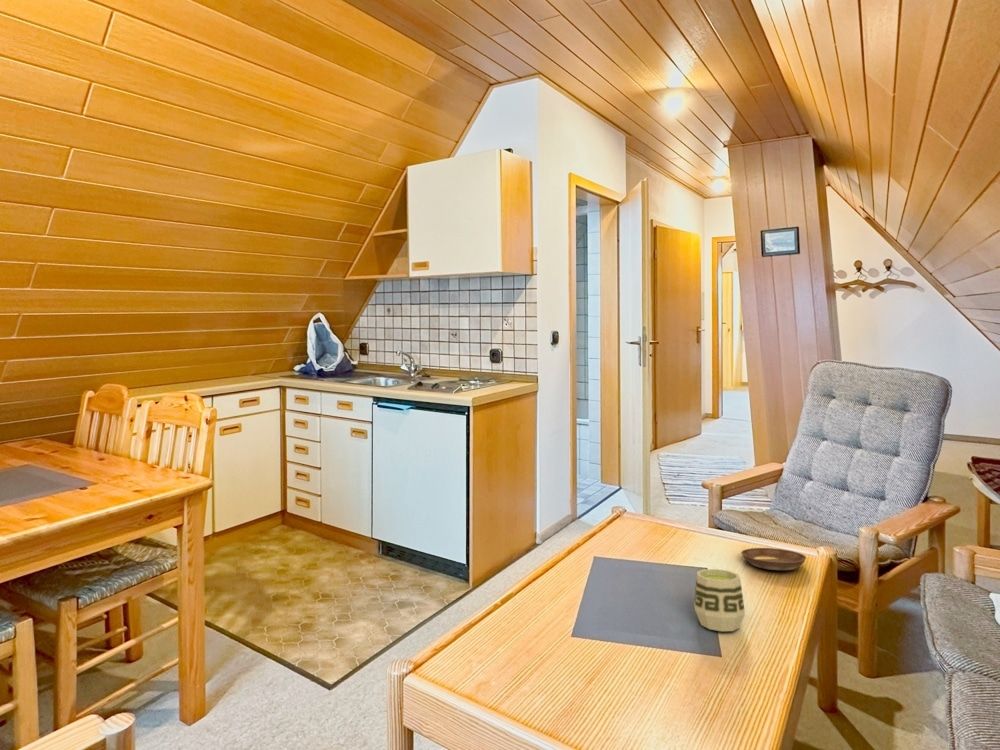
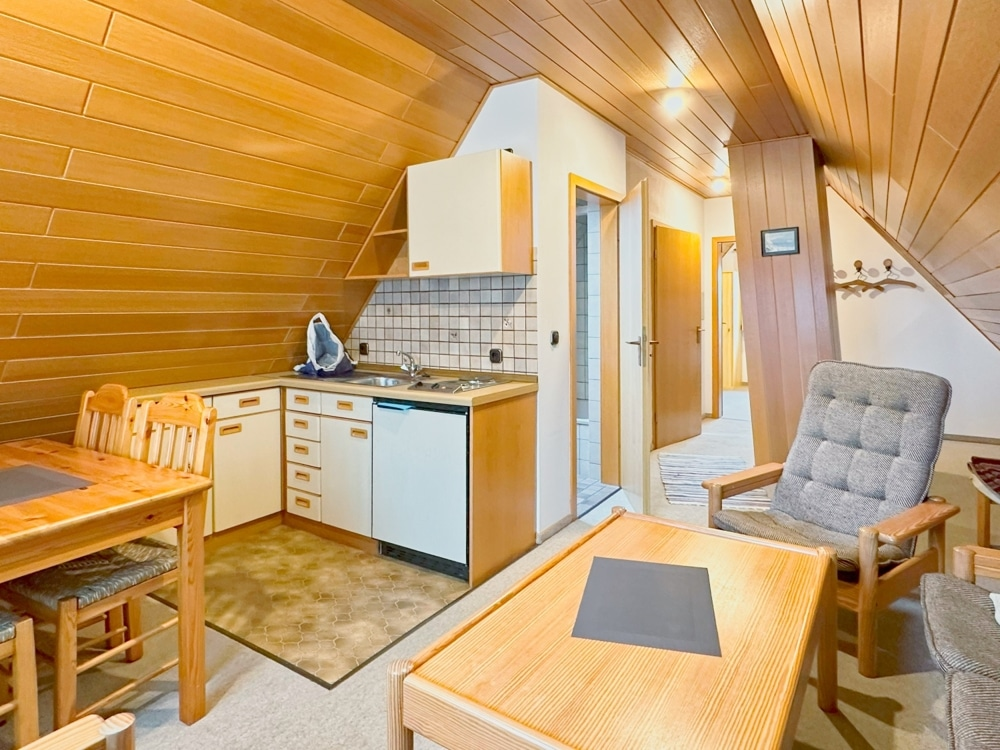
- saucer (773, 559)
- cup (718, 599)
